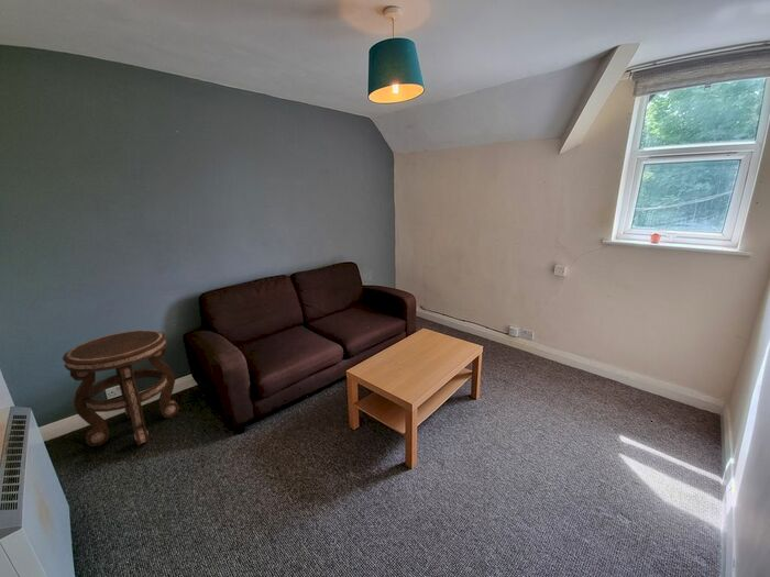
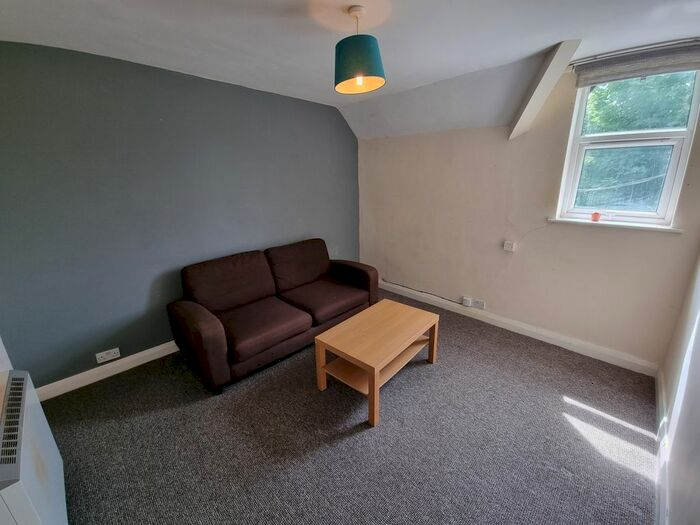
- side table (128, 387)
